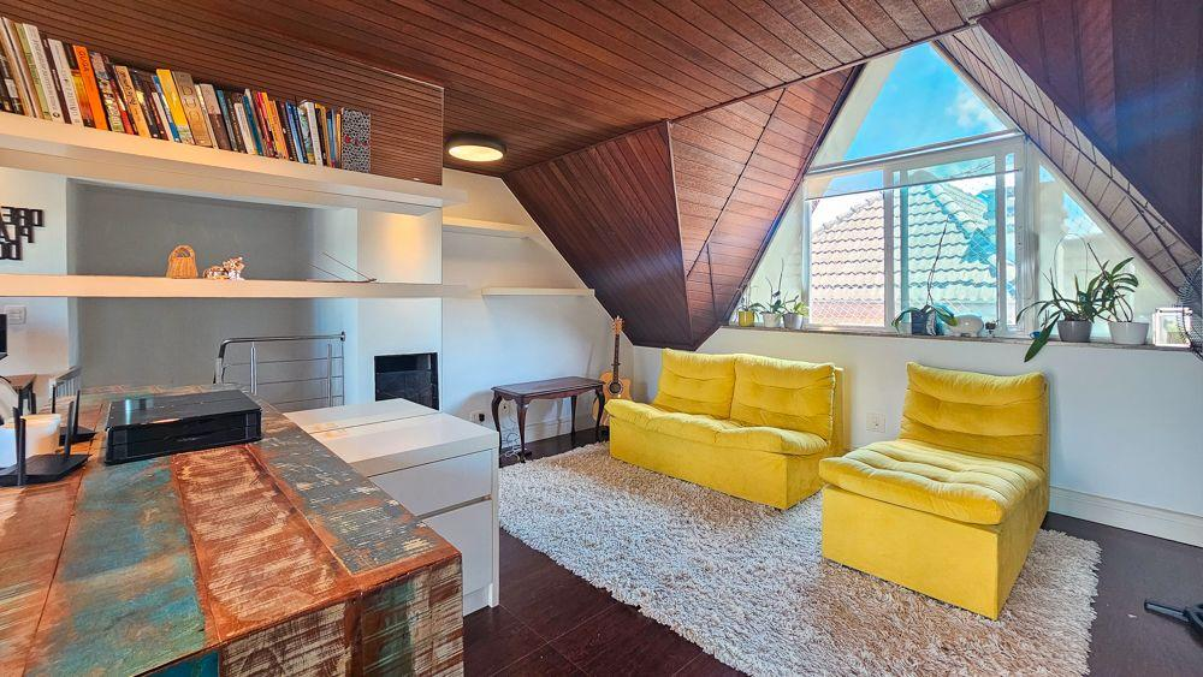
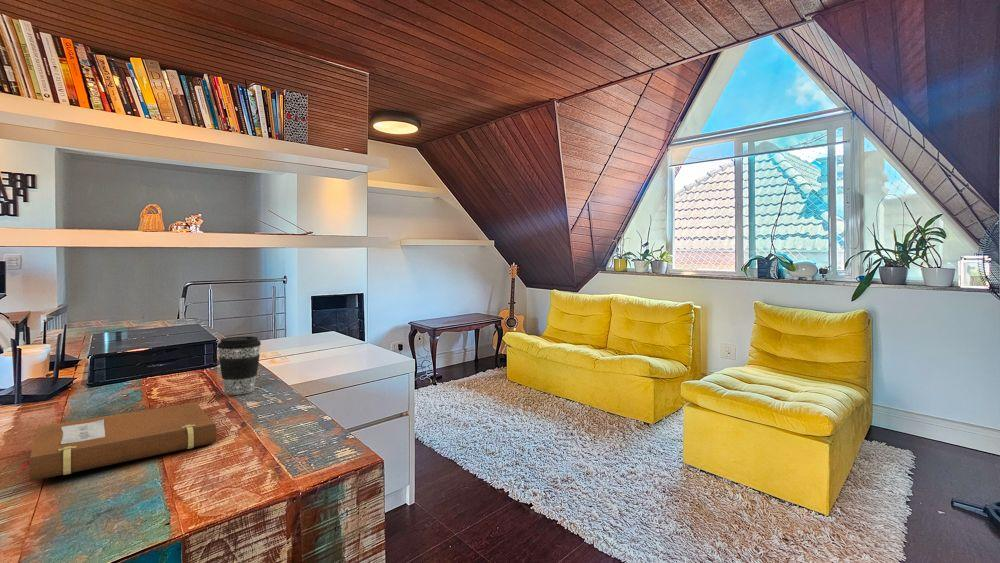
+ coffee cup (239, 364)
+ notebook (123, 436)
